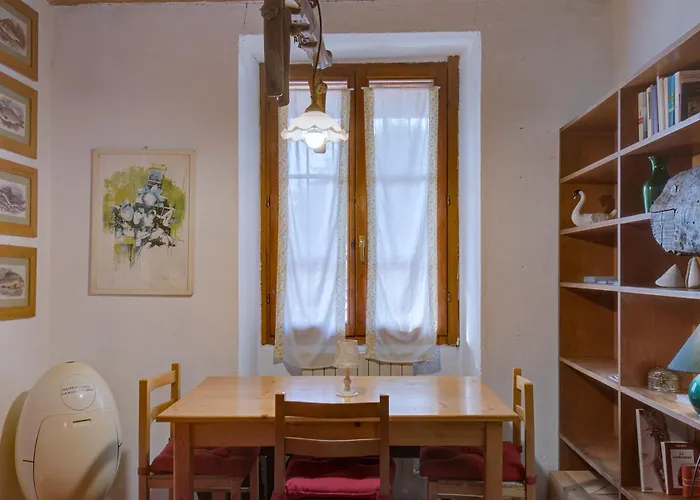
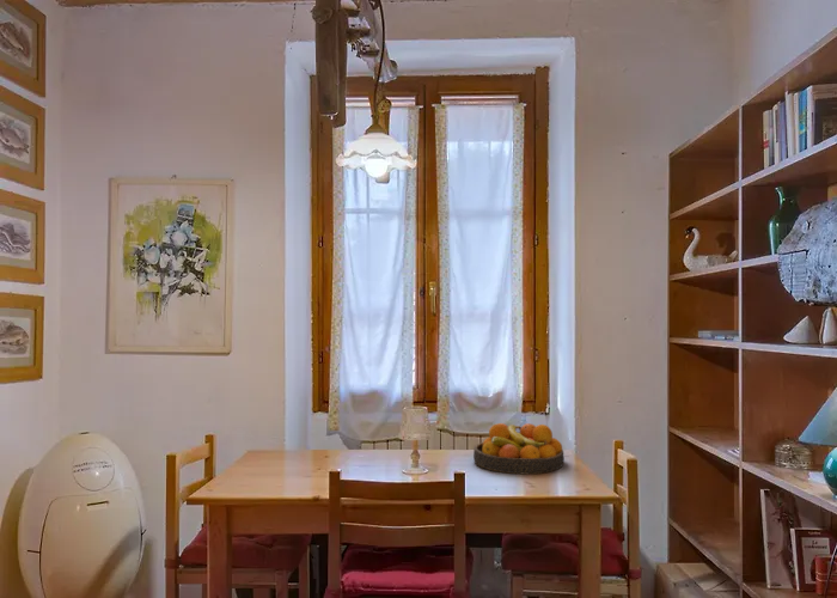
+ fruit bowl (518, 443)
